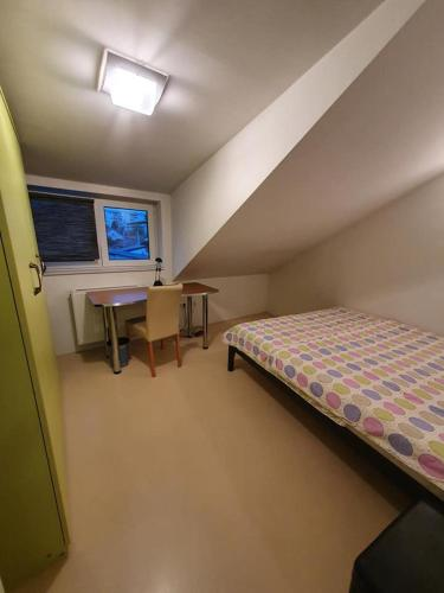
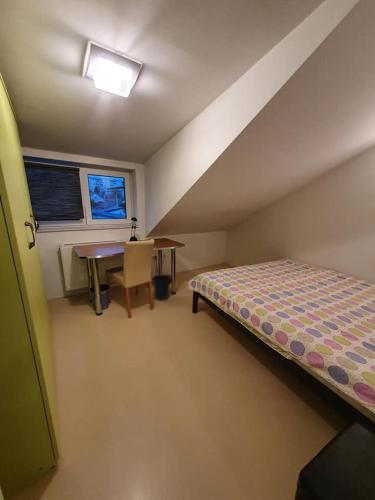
+ wastebasket (161, 287)
